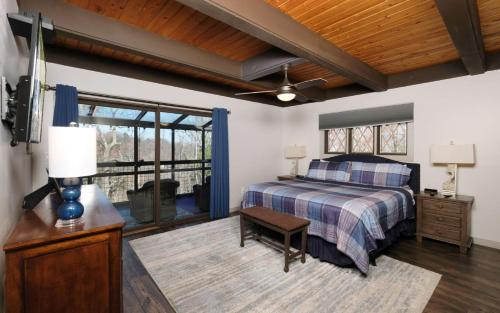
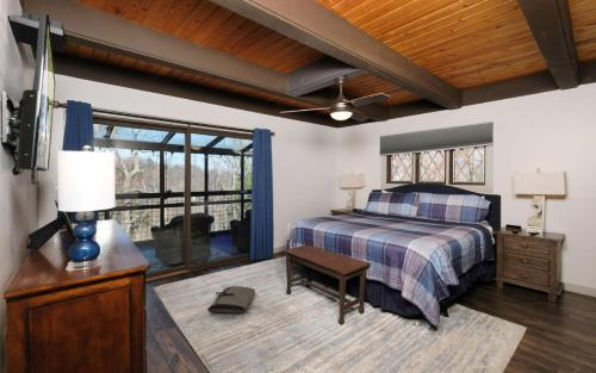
+ tool roll (232, 296)
